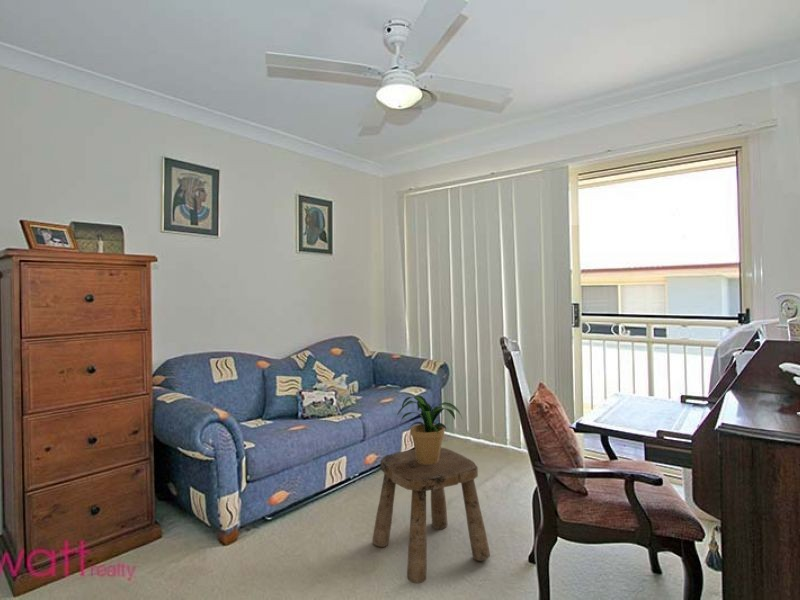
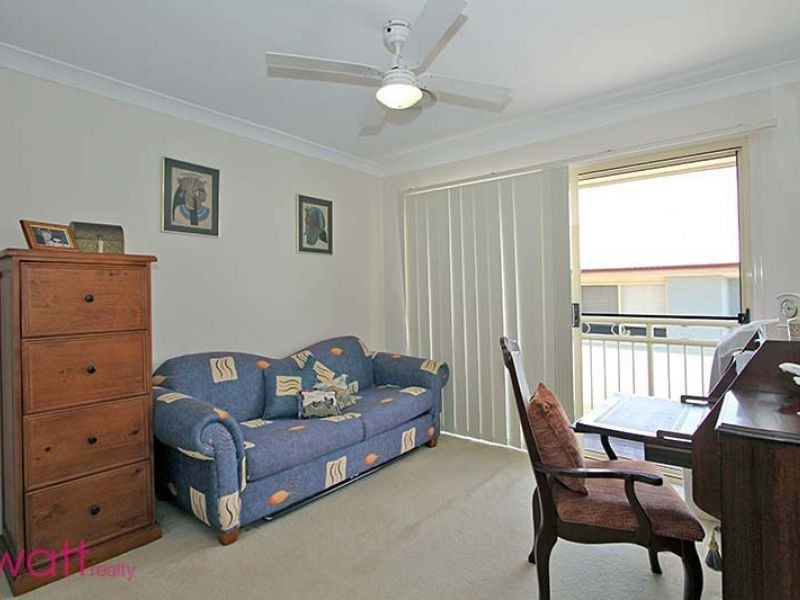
- potted plant (426, 429)
- stool (431, 505)
